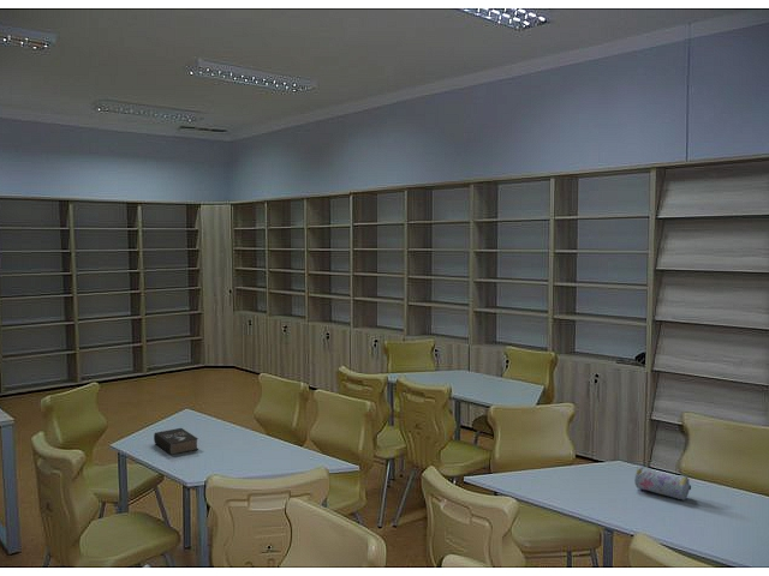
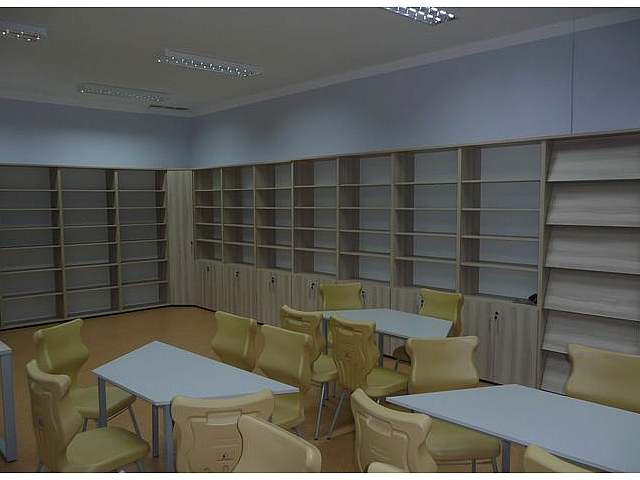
- book (175, 440)
- pencil case (661, 482)
